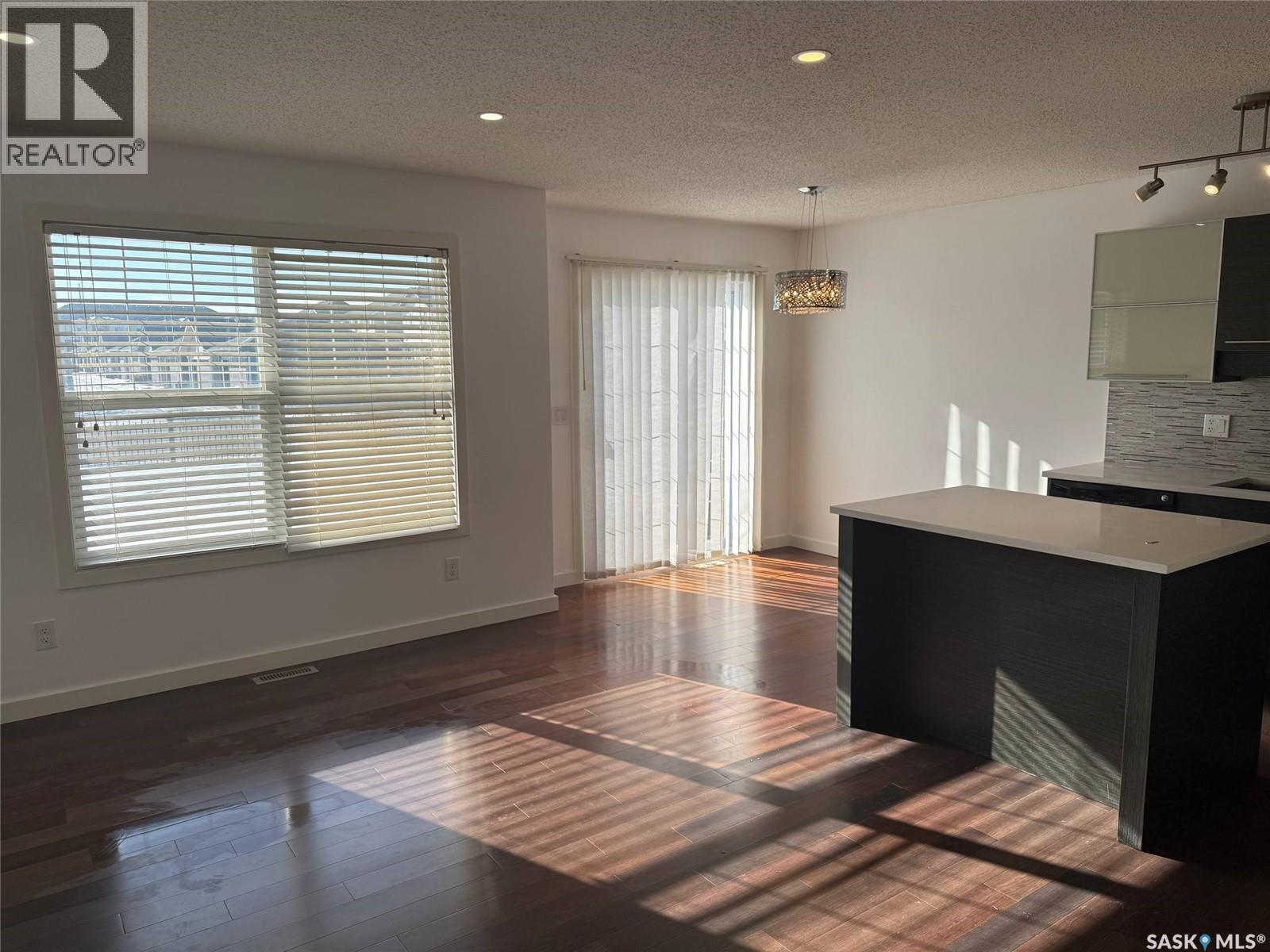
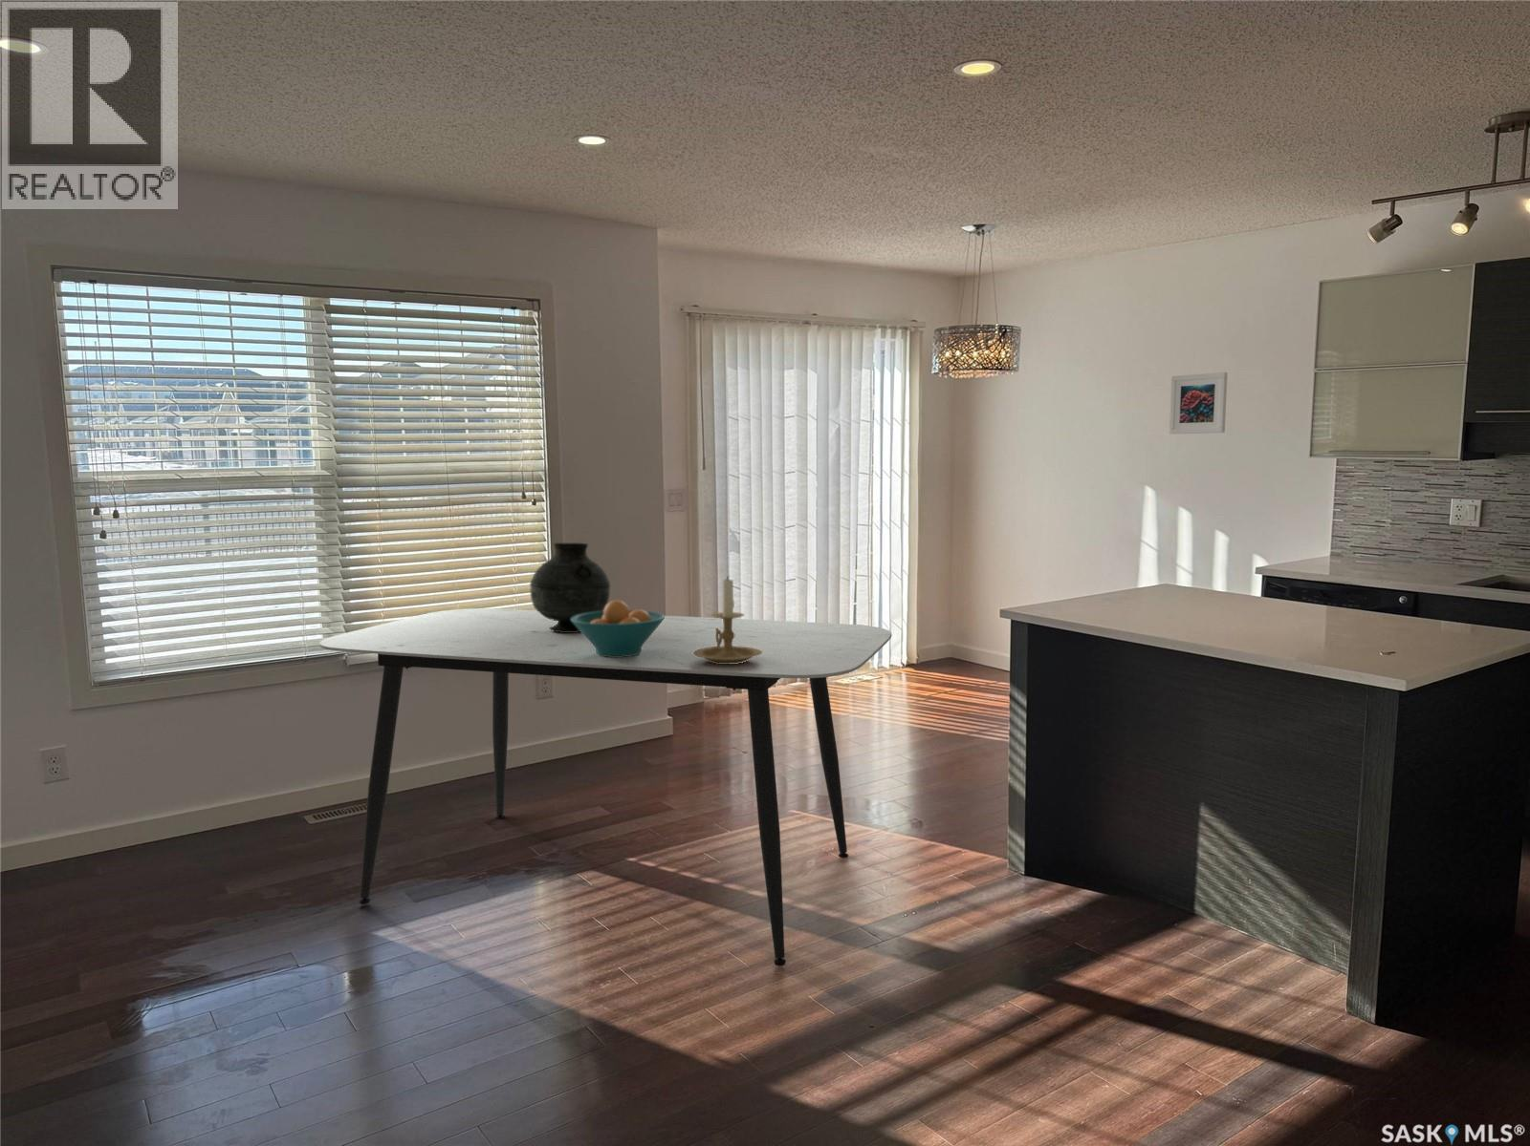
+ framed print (1197, 403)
+ vase (570, 586)
+ dining table (623, 680)
+ candle holder (728, 616)
+ fruit bowl (618, 626)
